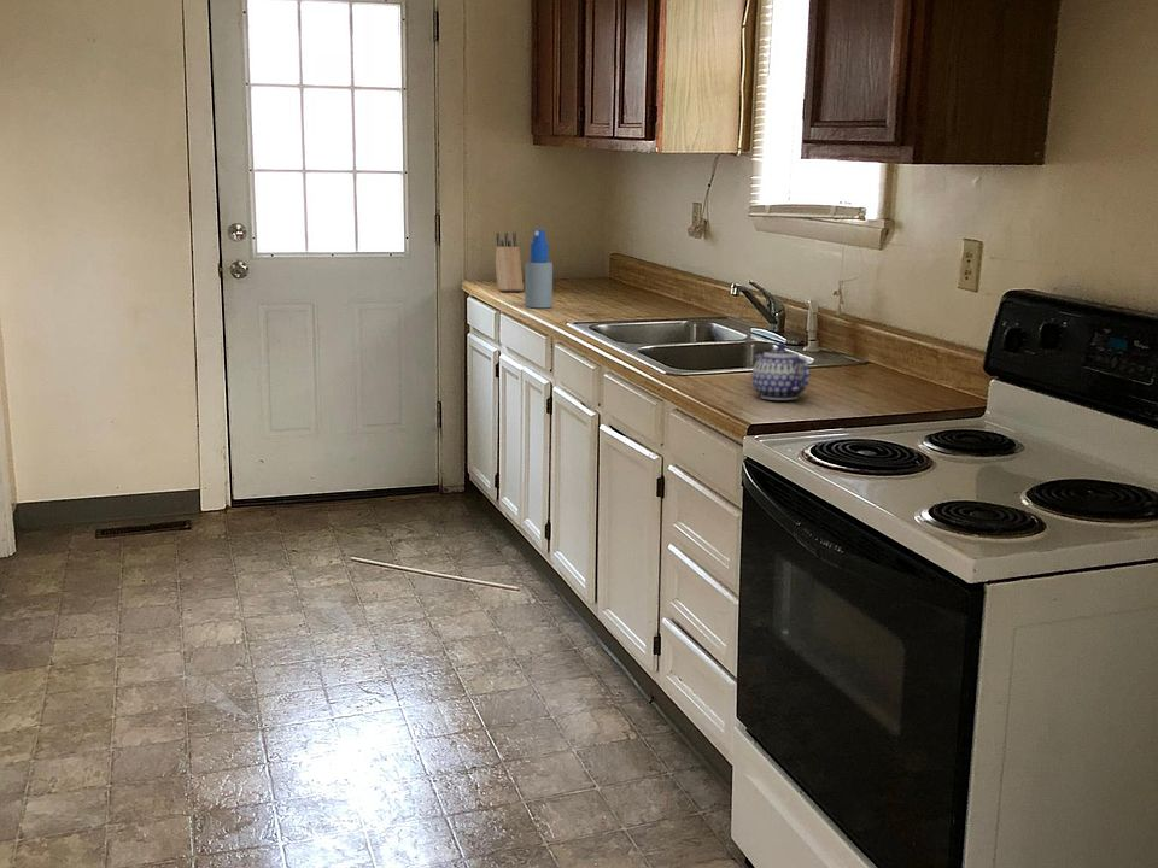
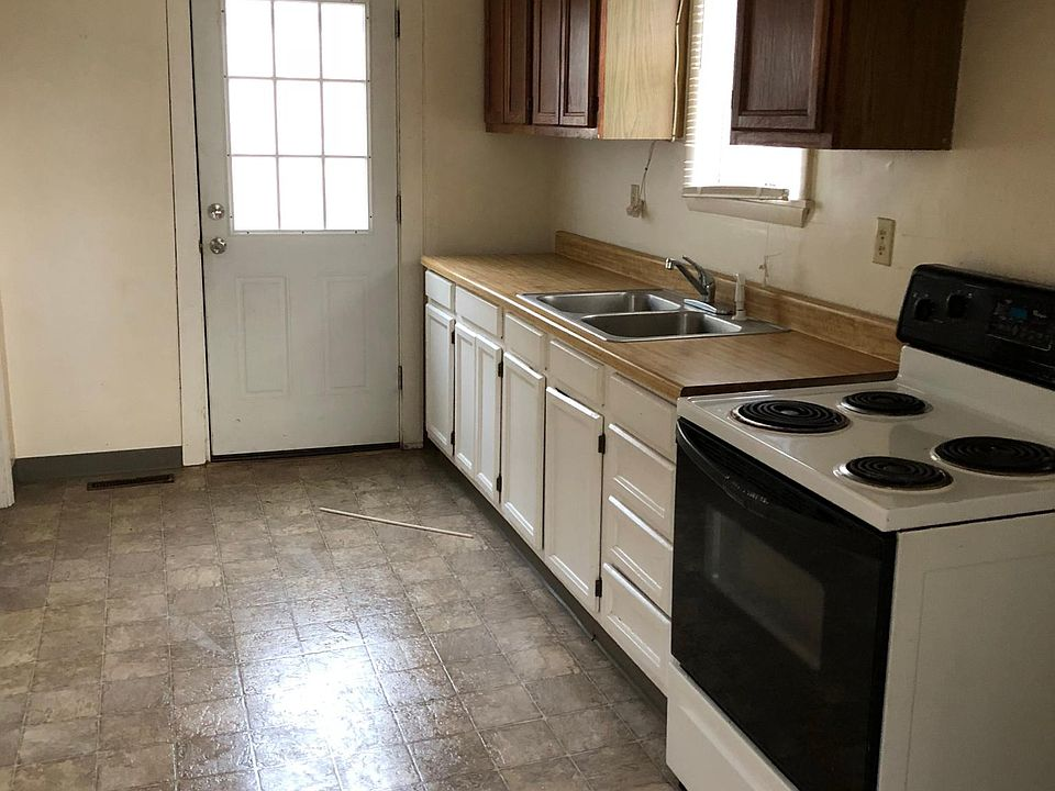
- knife block (508, 260)
- spray bottle (538, 268)
- teapot (779, 370)
